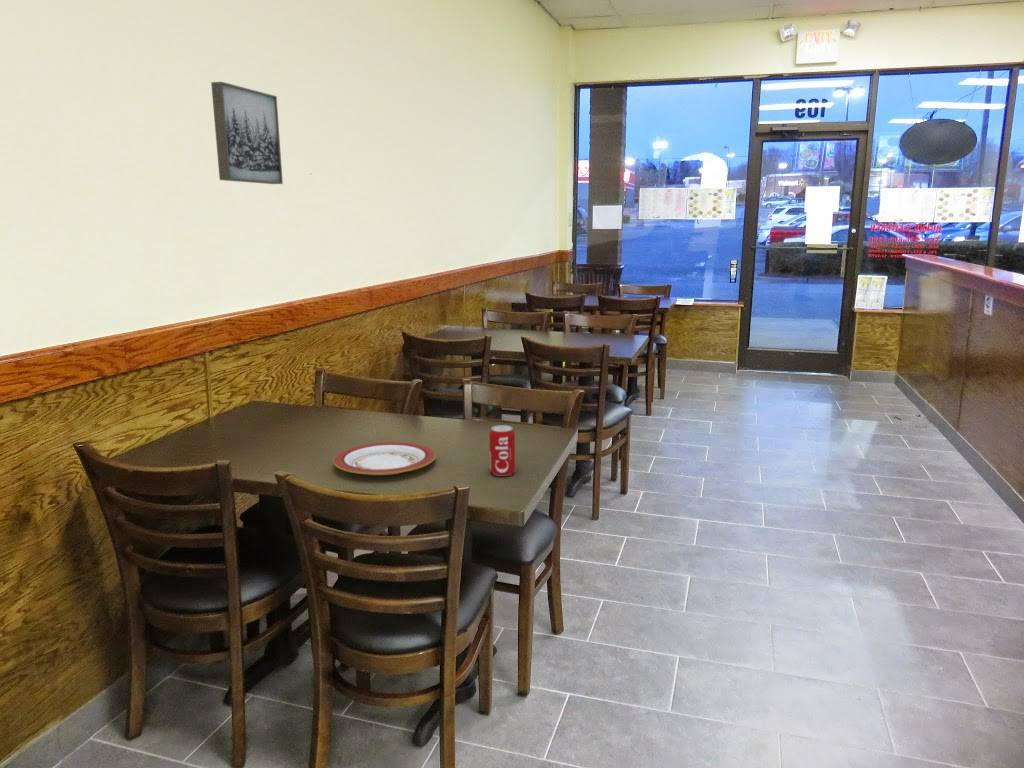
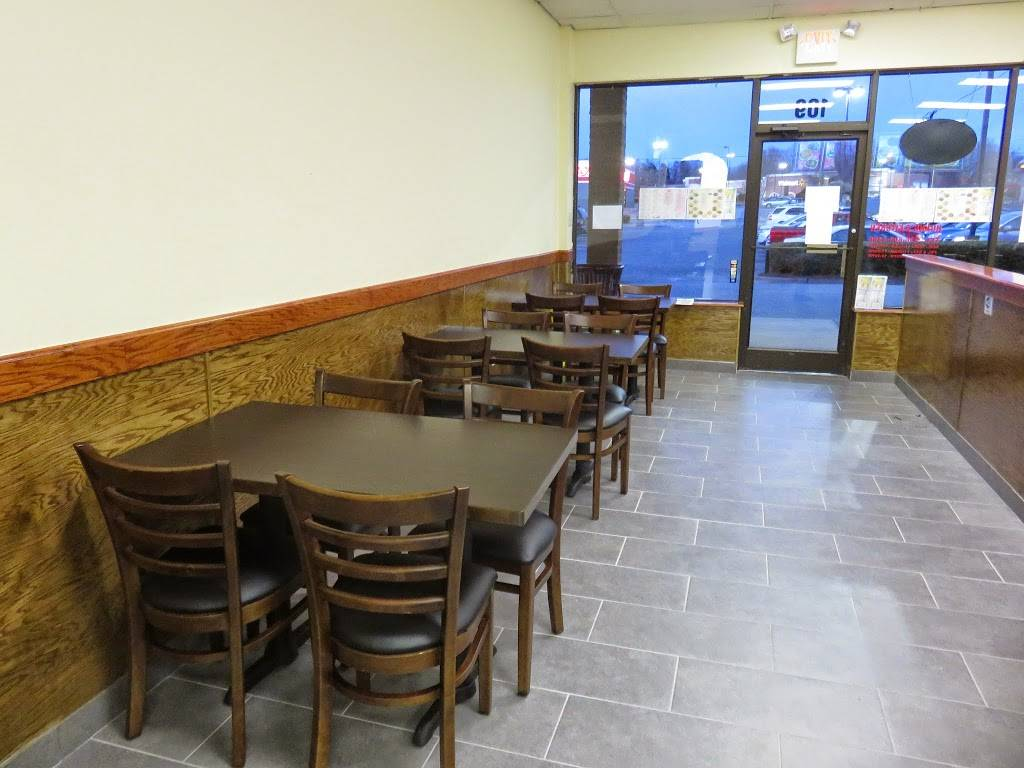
- plate (385, 460)
- beverage can (502, 450)
- wall art (249, 136)
